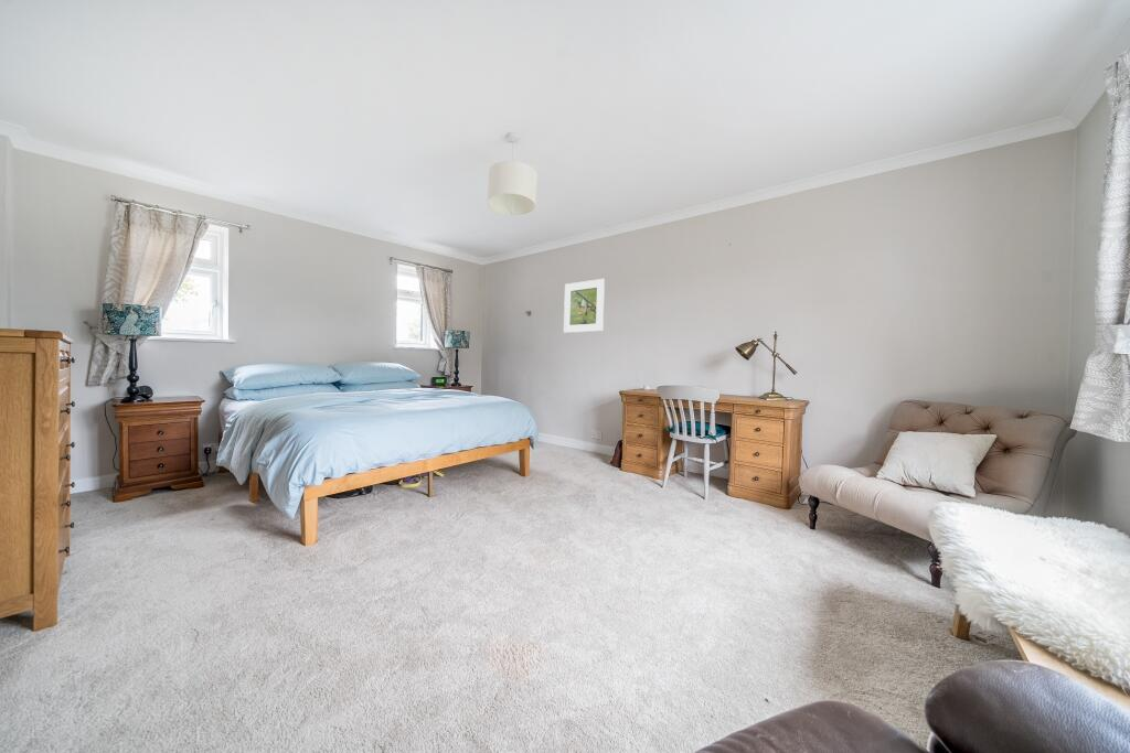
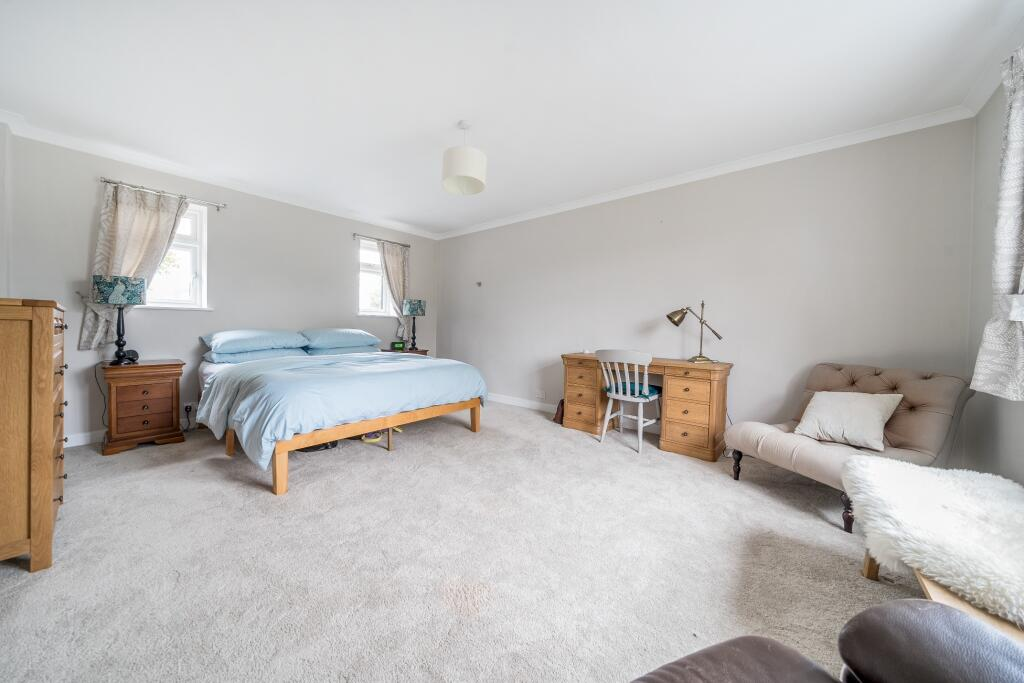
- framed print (583, 306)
